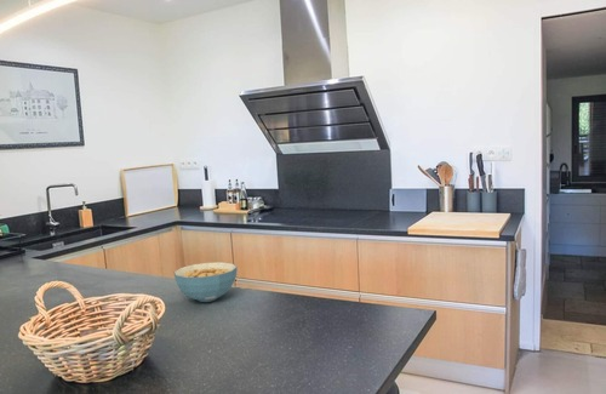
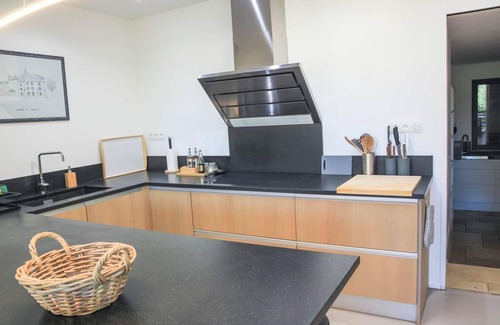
- cereal bowl (206, 284)
